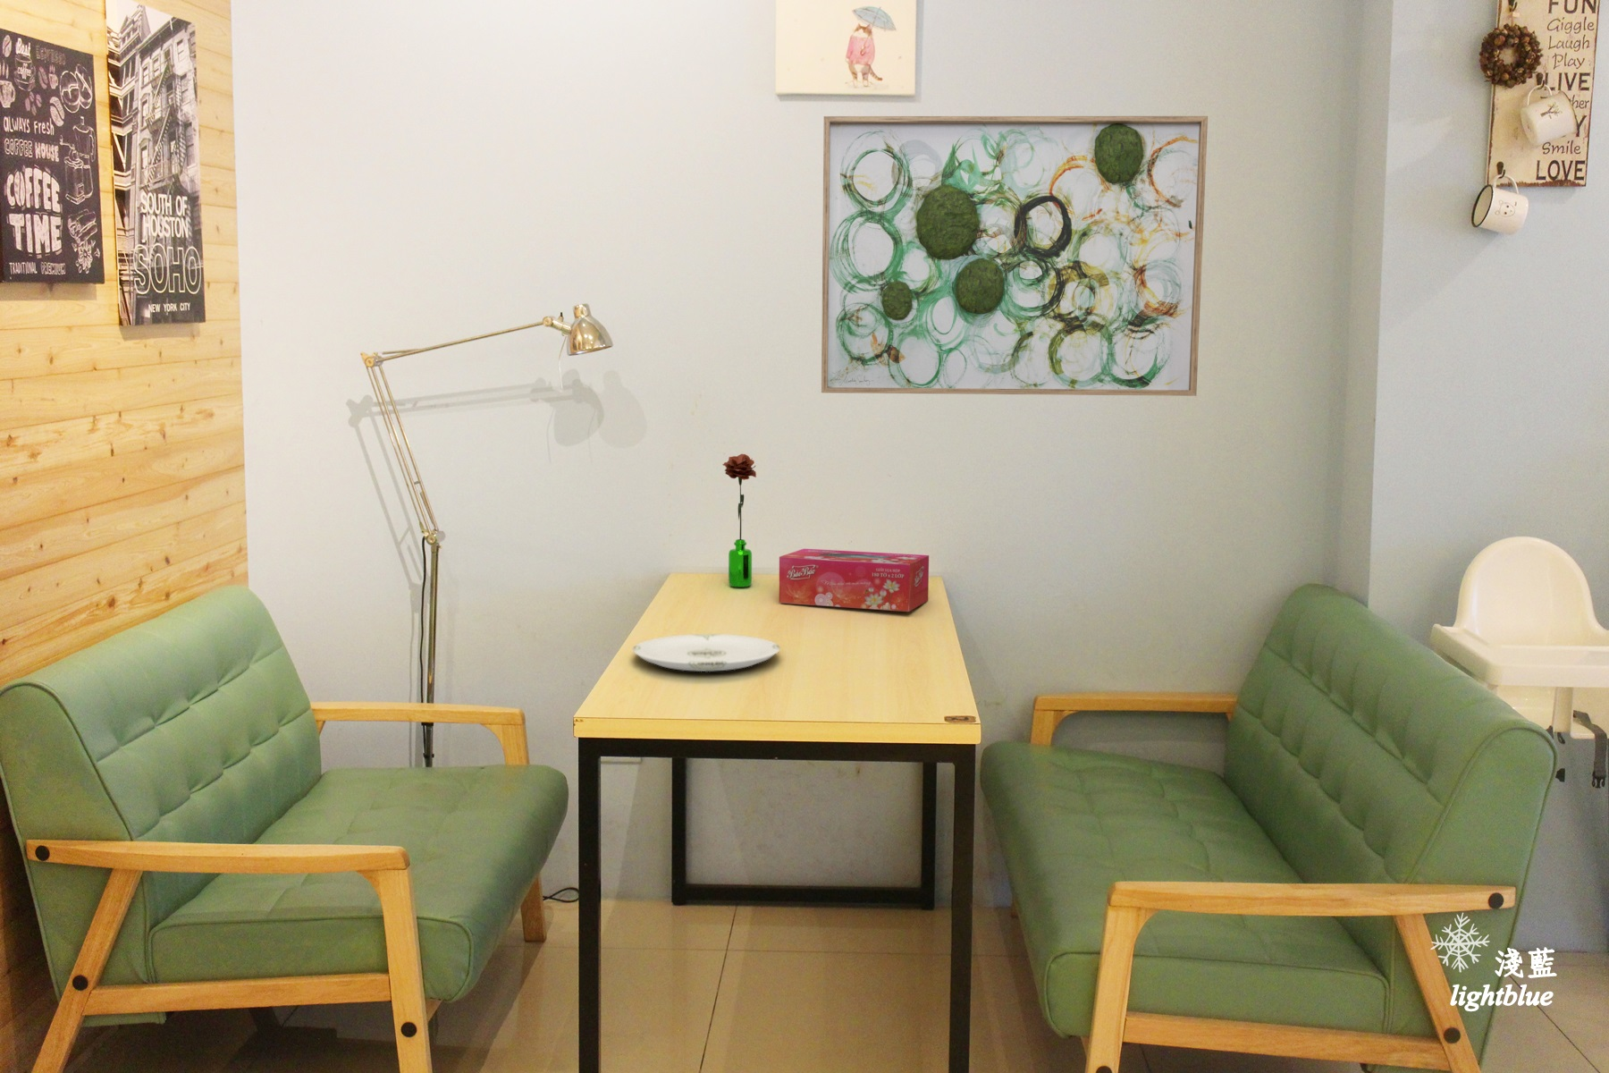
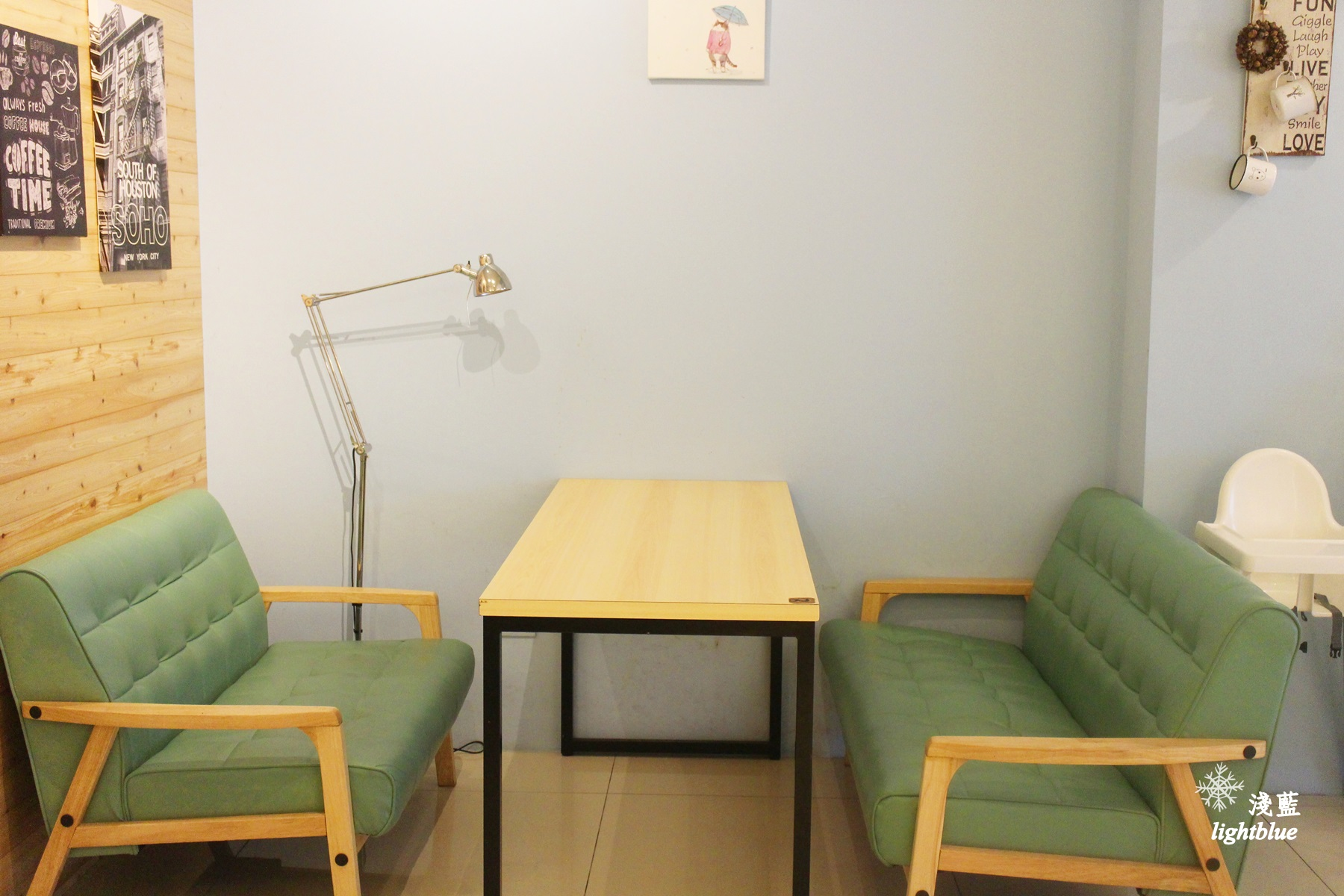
- tissue box (854, 578)
- plate (706, 654)
- flower (740, 520)
- wall art (1010, 256)
